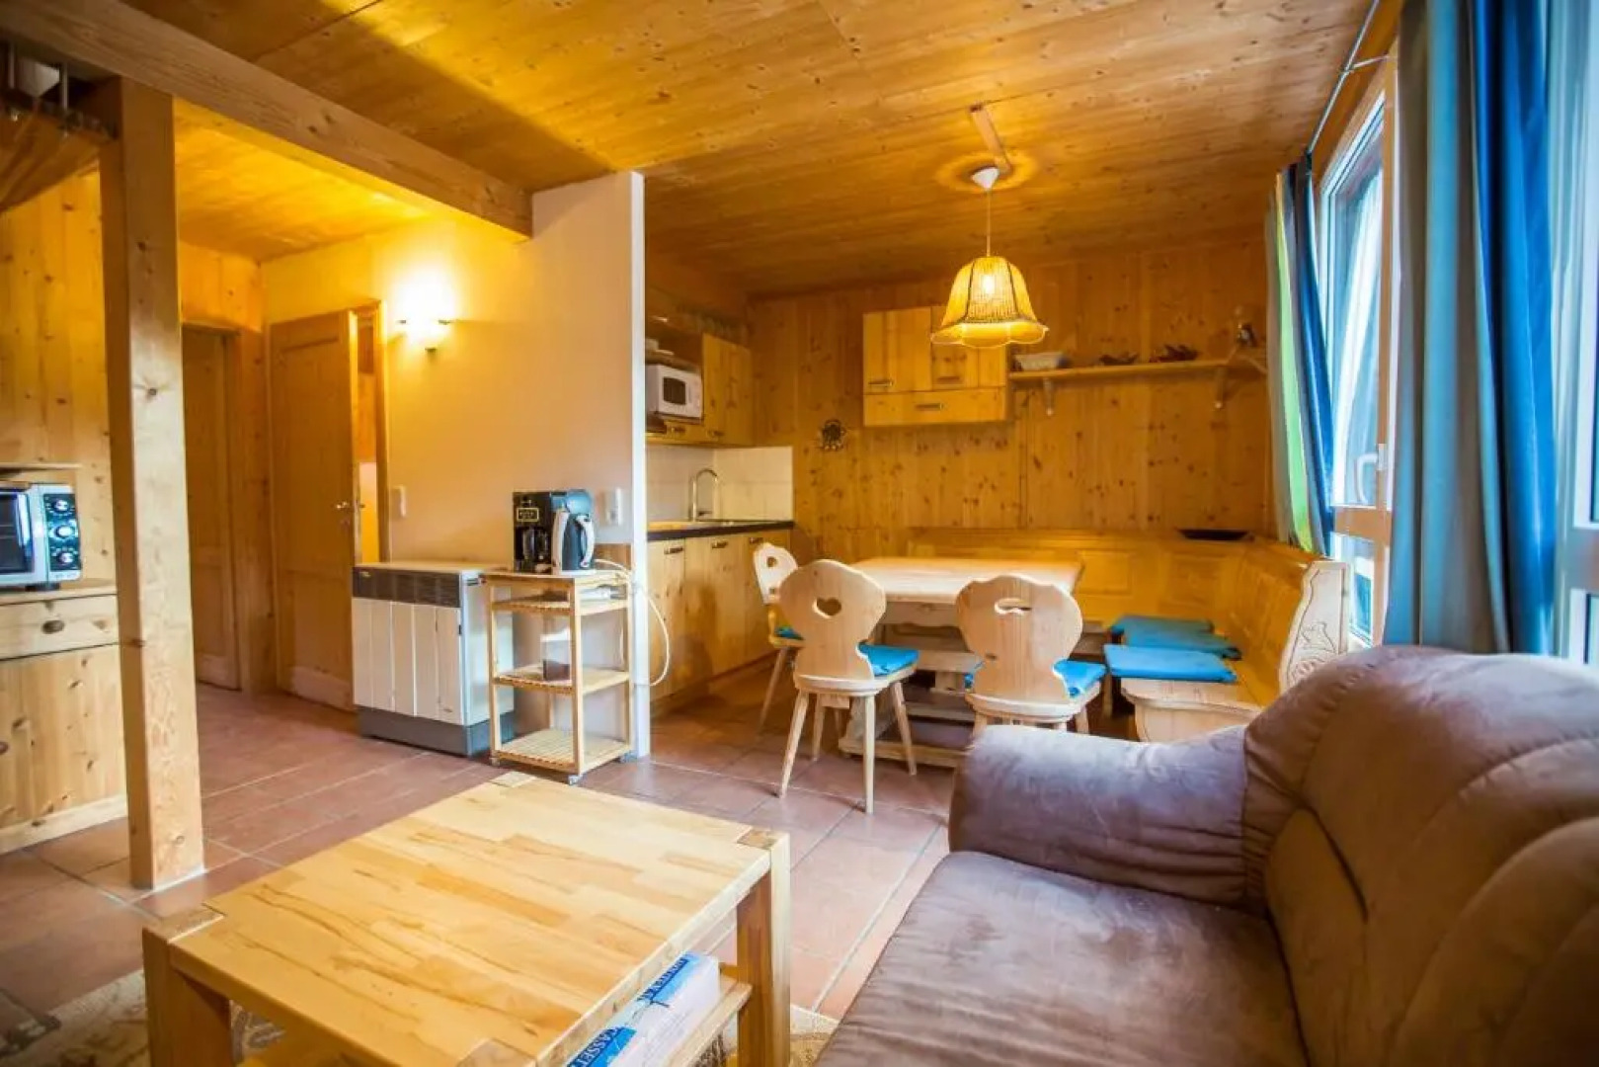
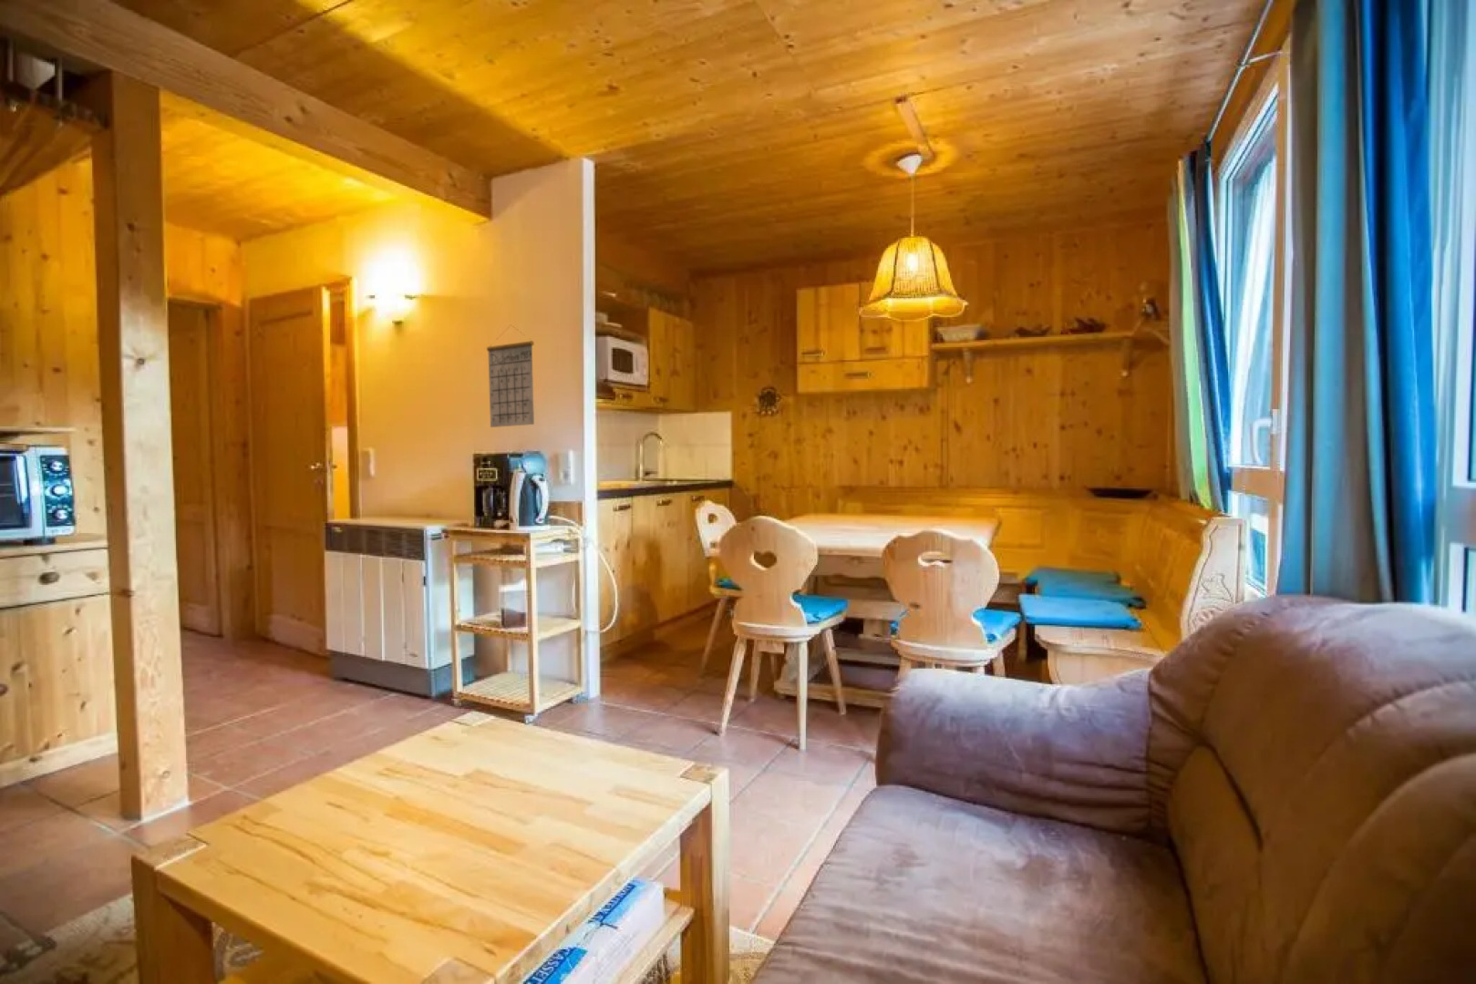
+ calendar (511, 374)
